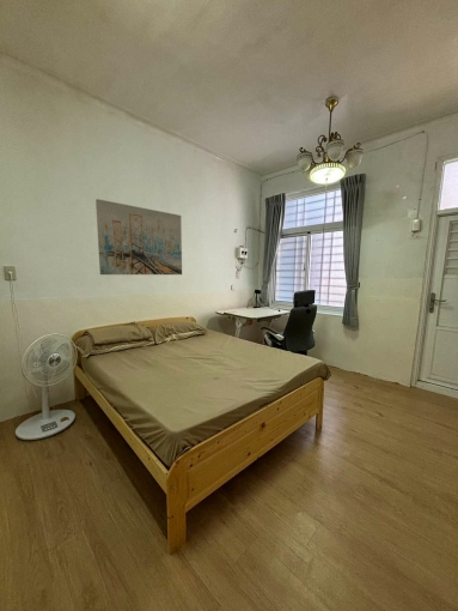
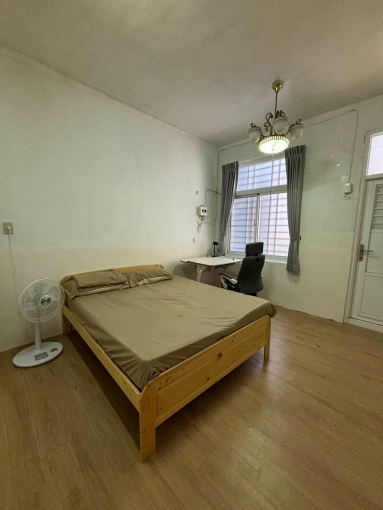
- wall art (143, 242)
